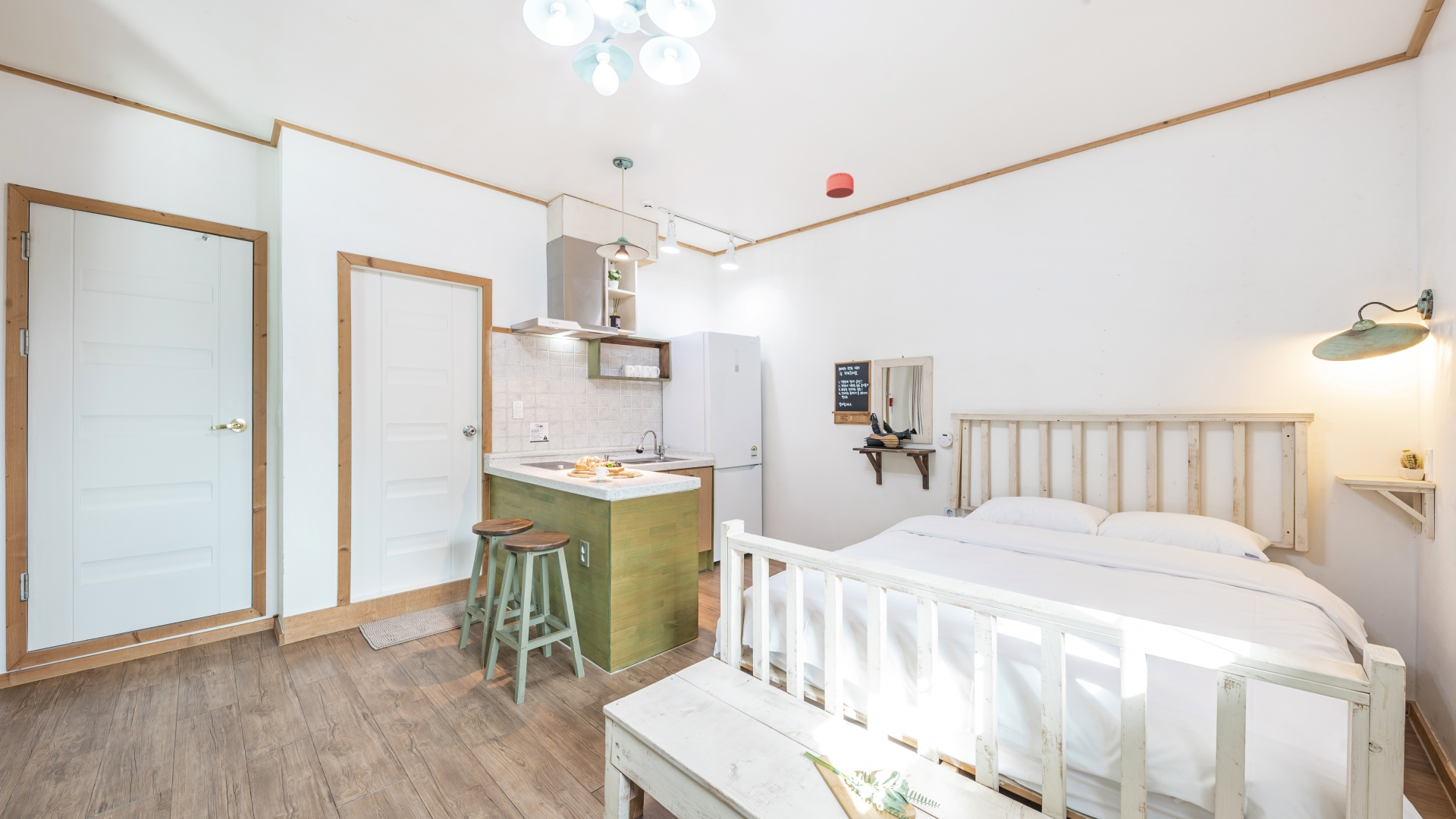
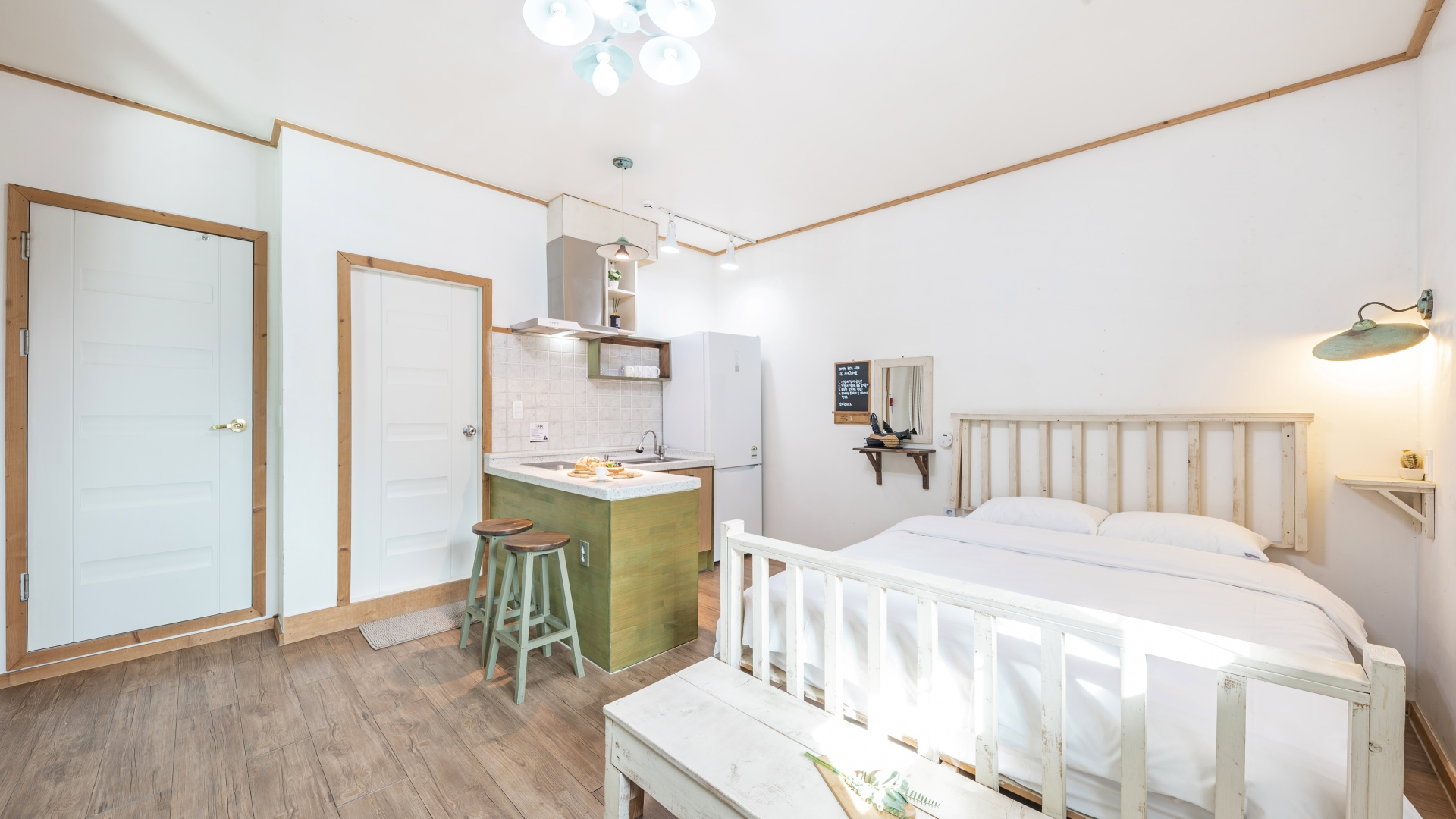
- smoke detector (839, 185)
